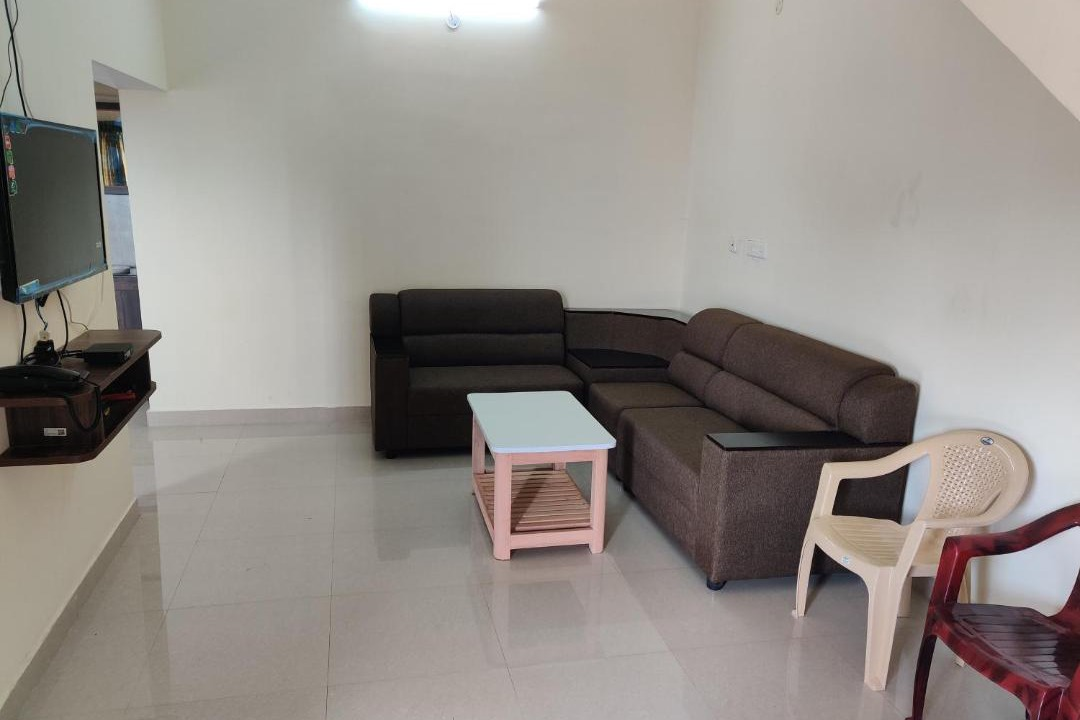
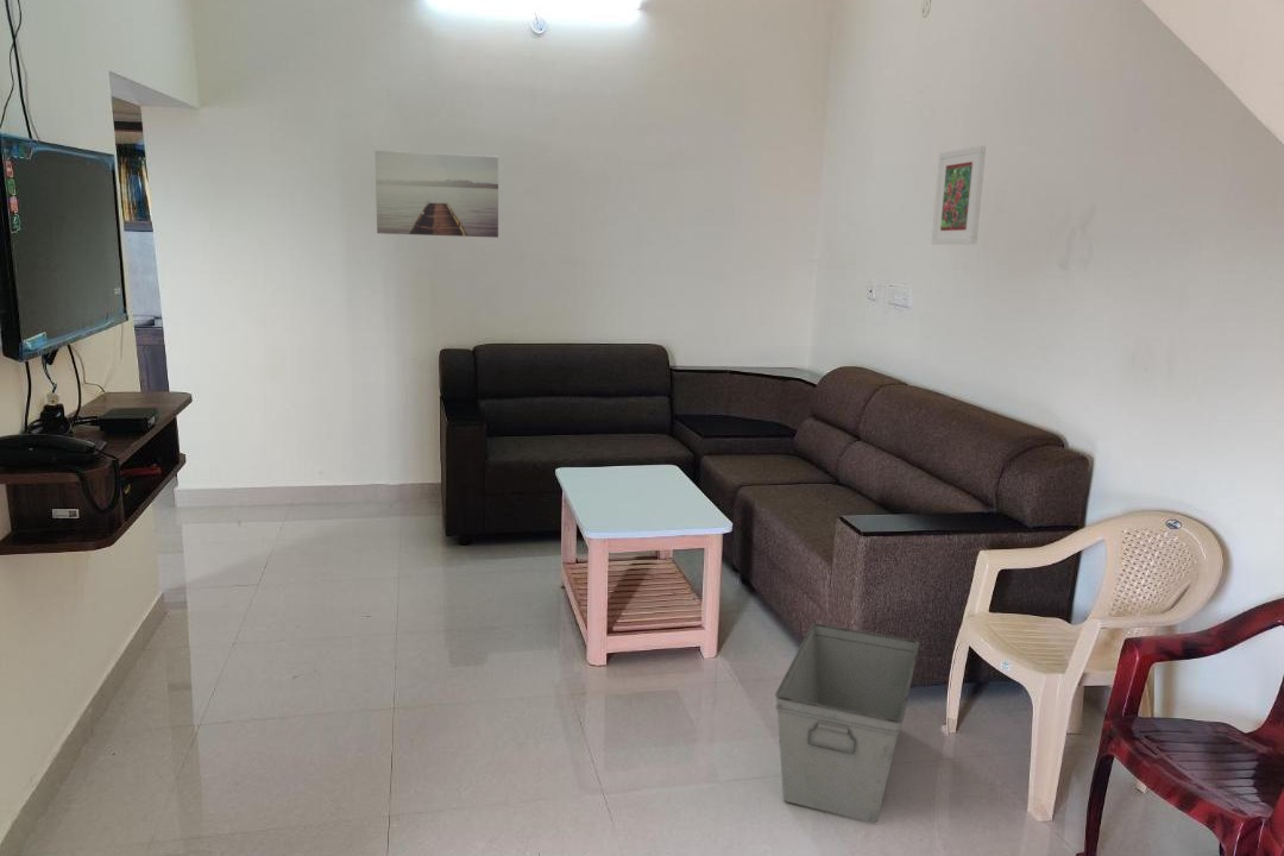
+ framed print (957, 196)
+ storage bin (848, 713)
+ wall art (438, 194)
